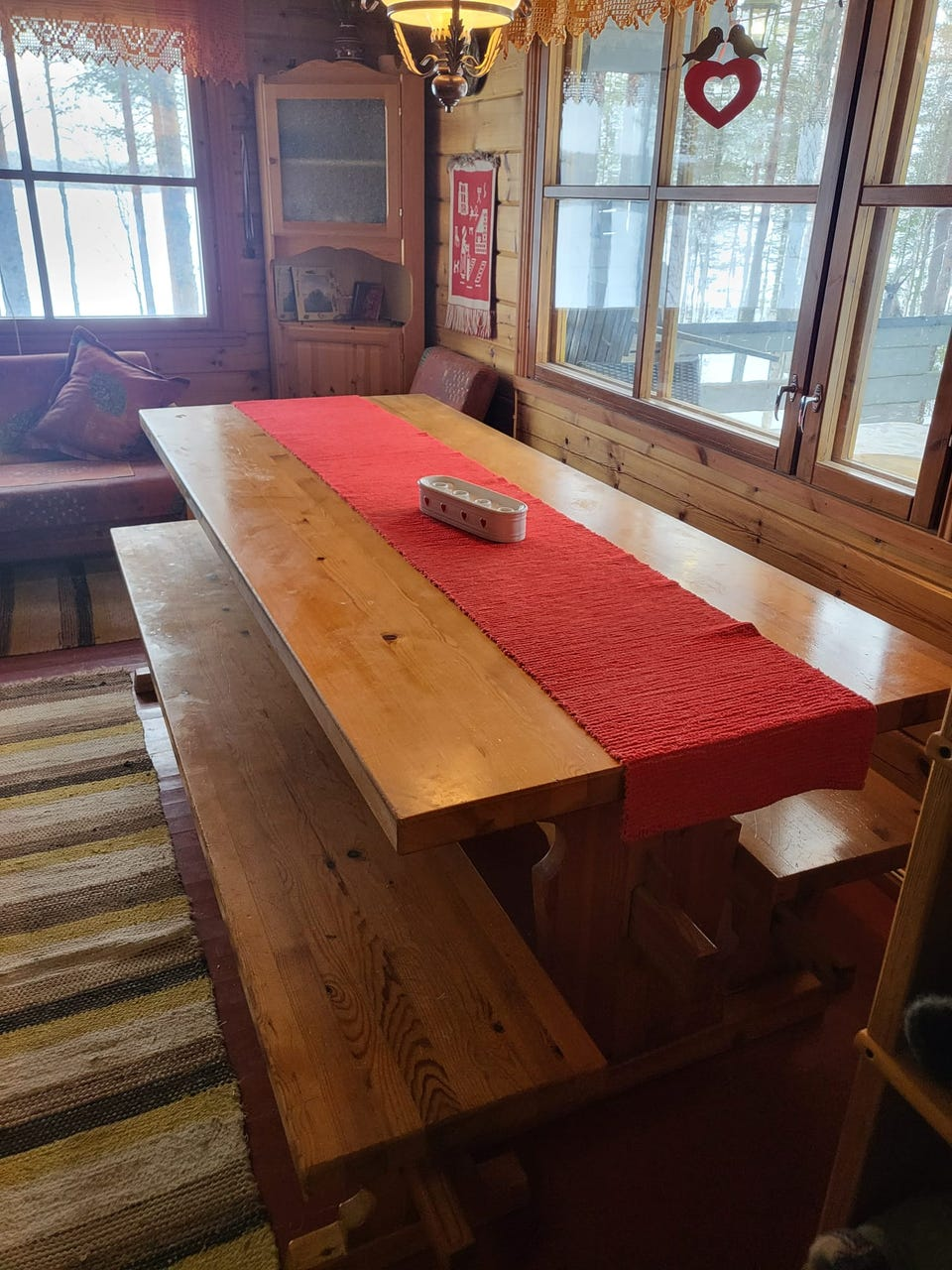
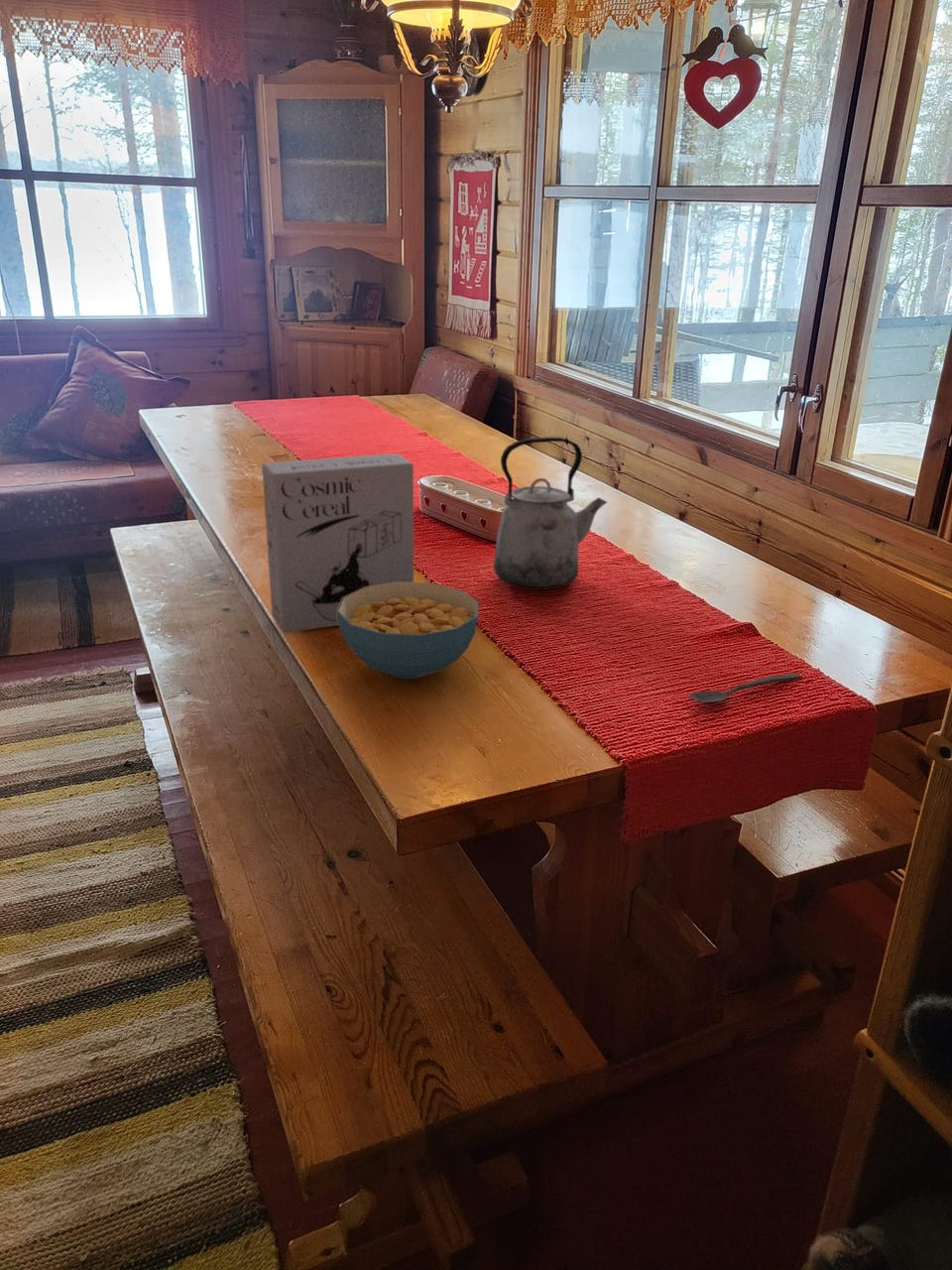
+ cereal bowl (409, 638)
+ kettle (553, 510)
+ spoon (747, 686)
+ cereal box (340, 542)
